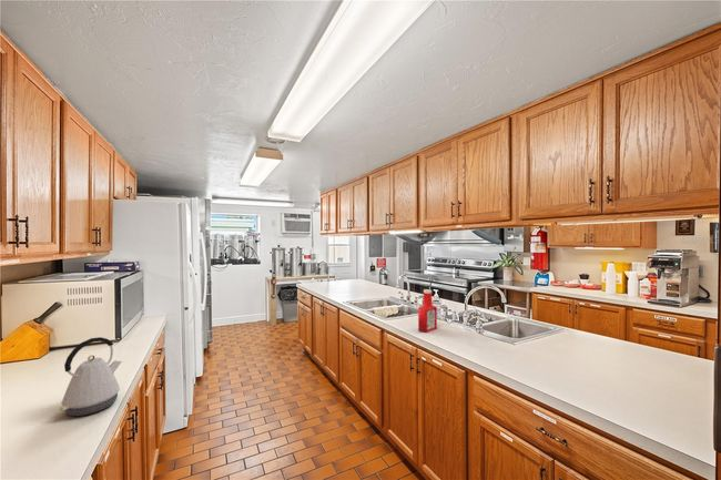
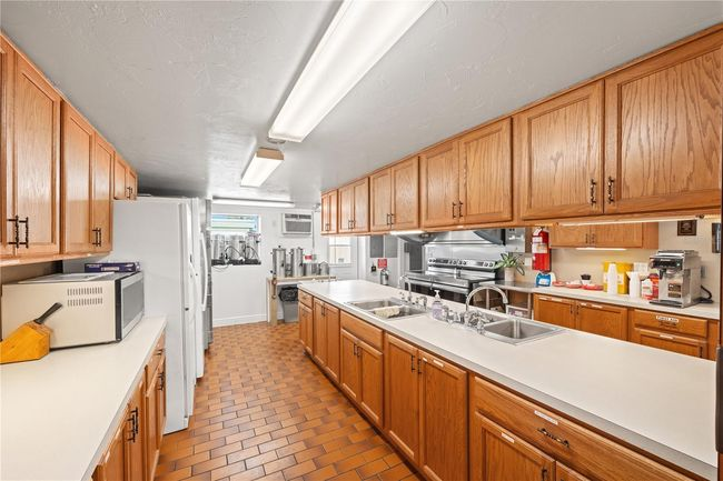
- kettle (93, 371)
- soap bottle (427, 309)
